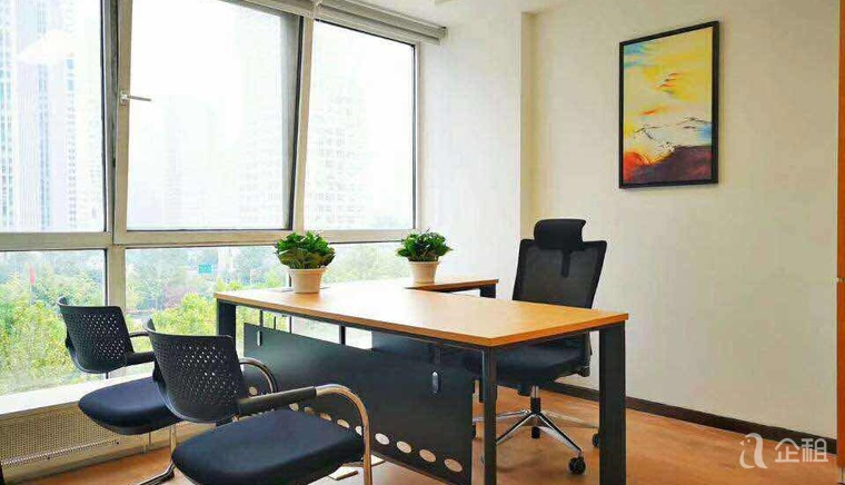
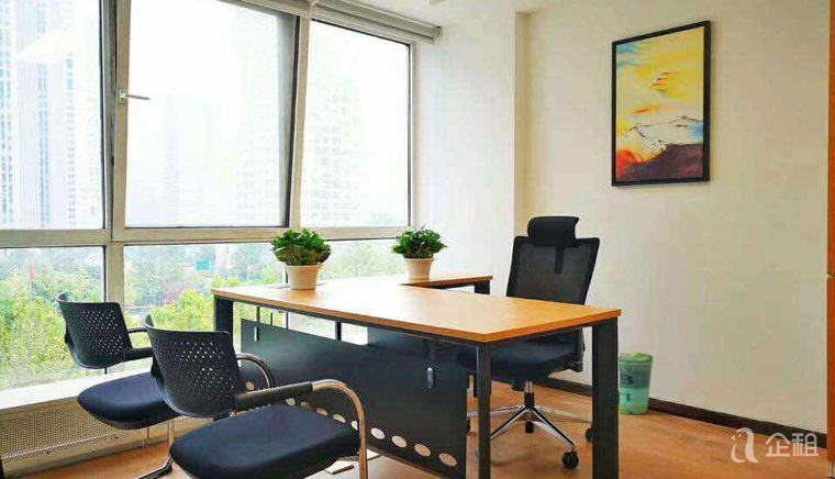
+ trash can (630, 382)
